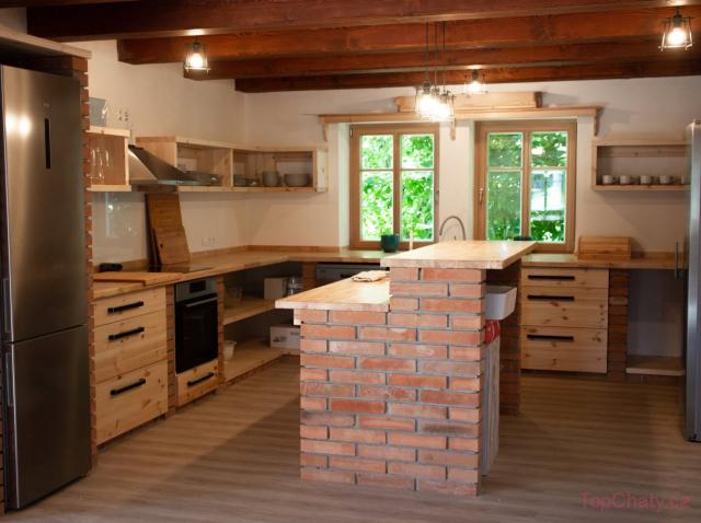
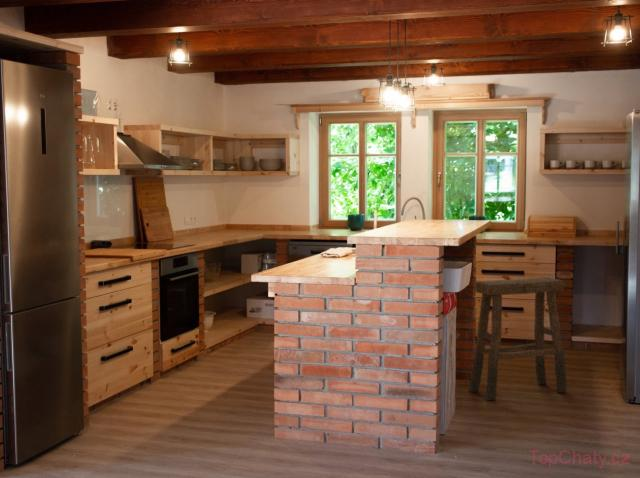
+ stool (518, 345)
